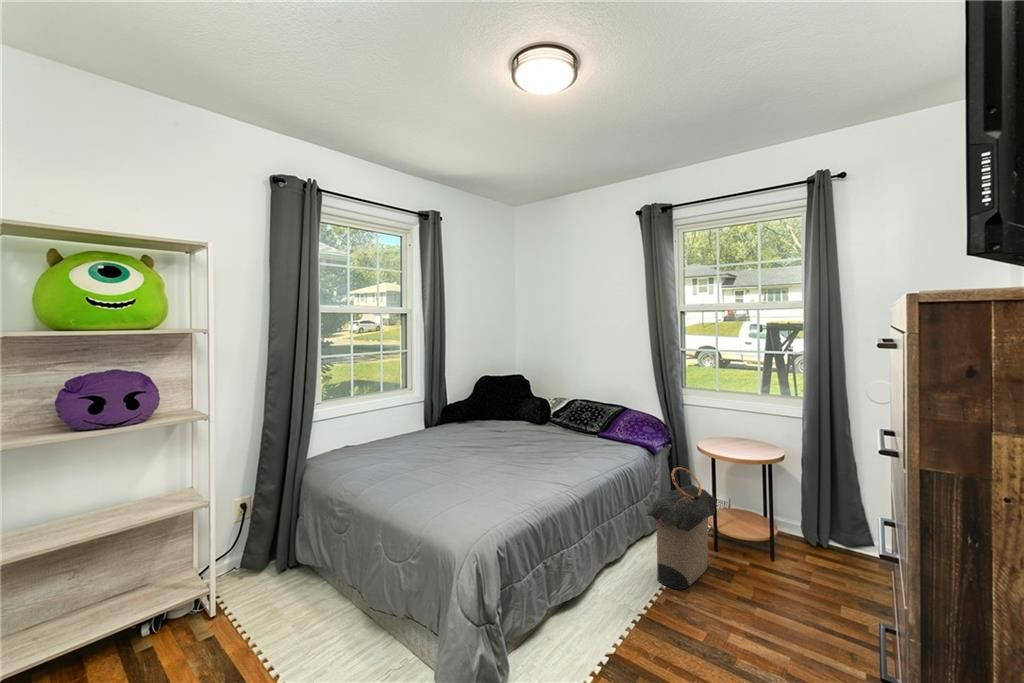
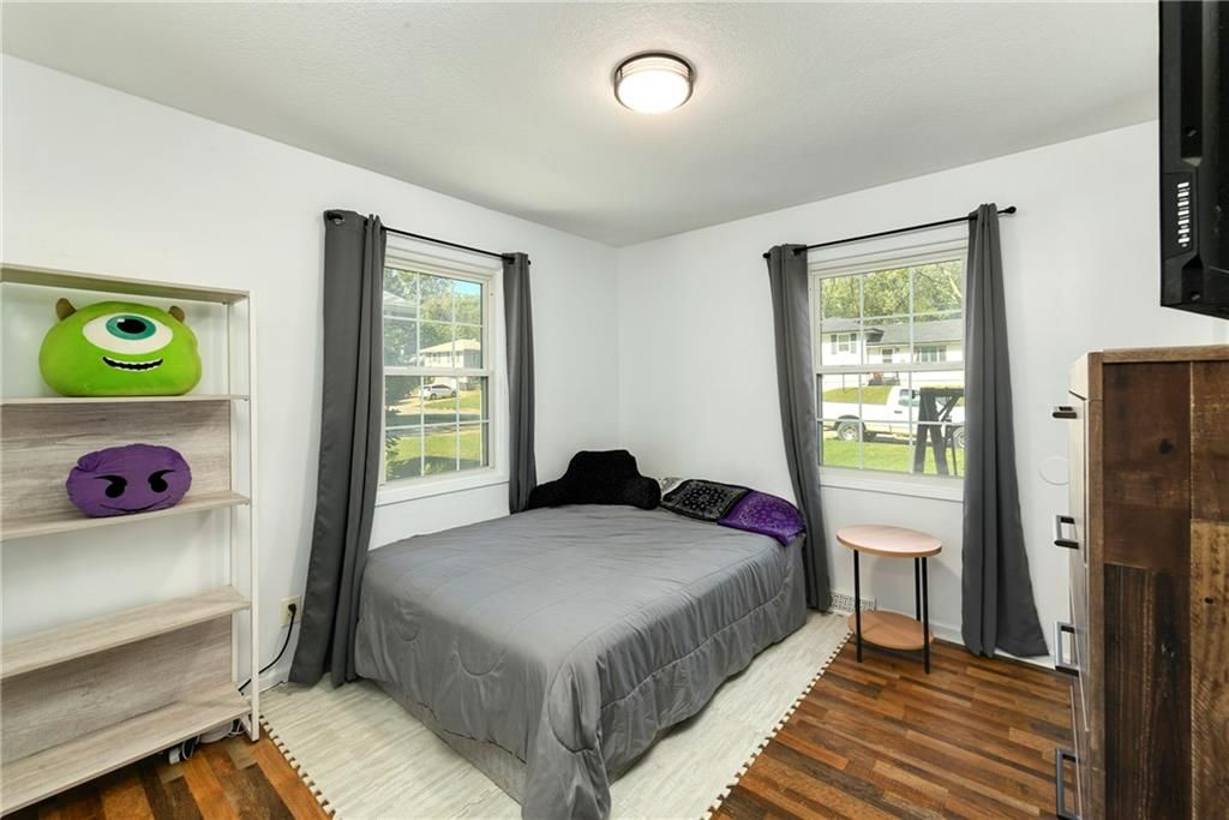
- laundry hamper (684, 523)
